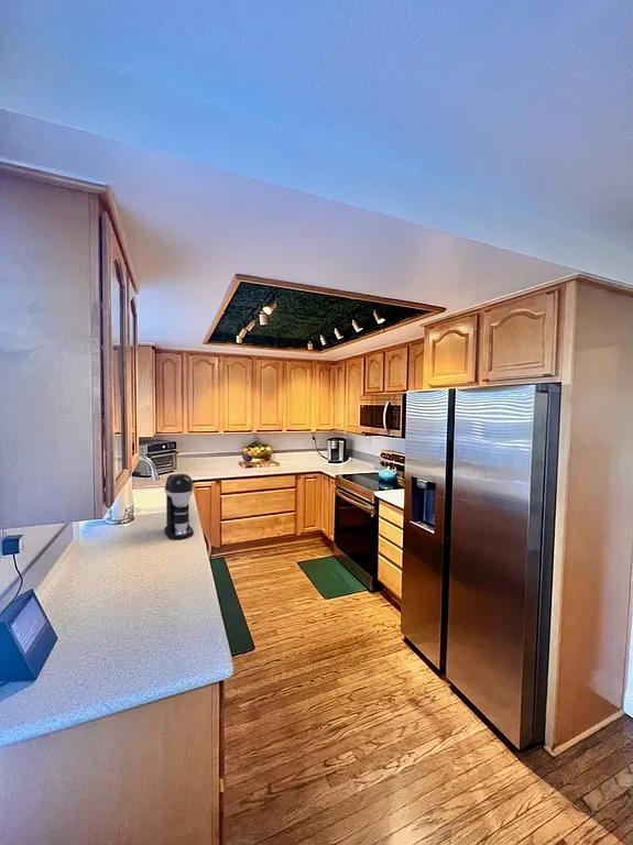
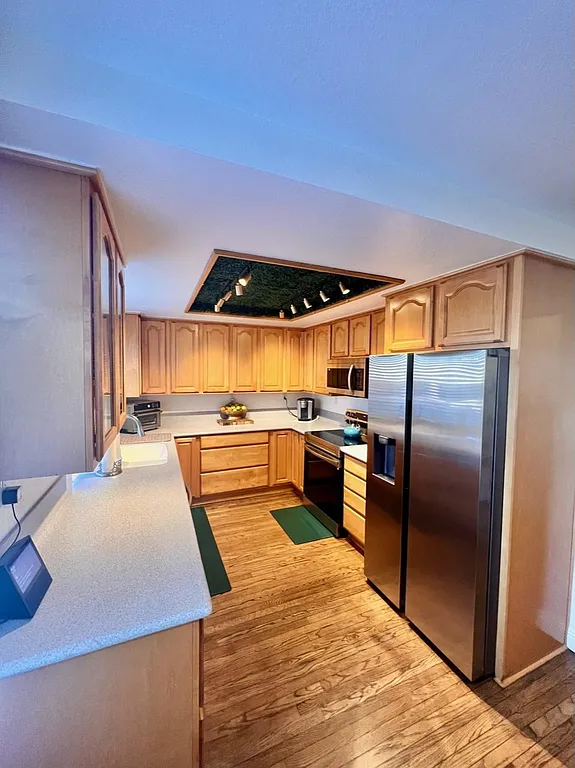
- coffee maker (178, 503)
